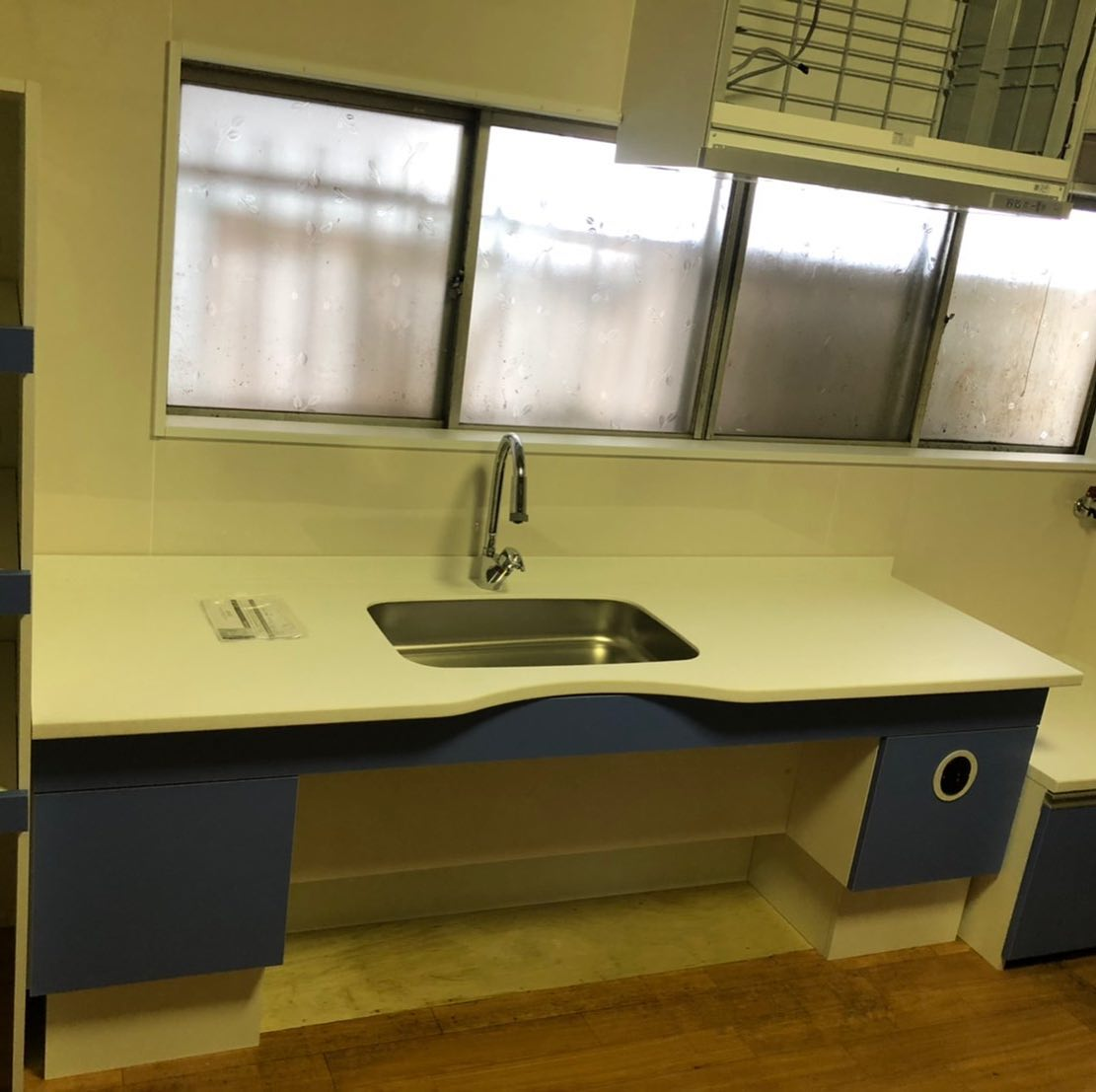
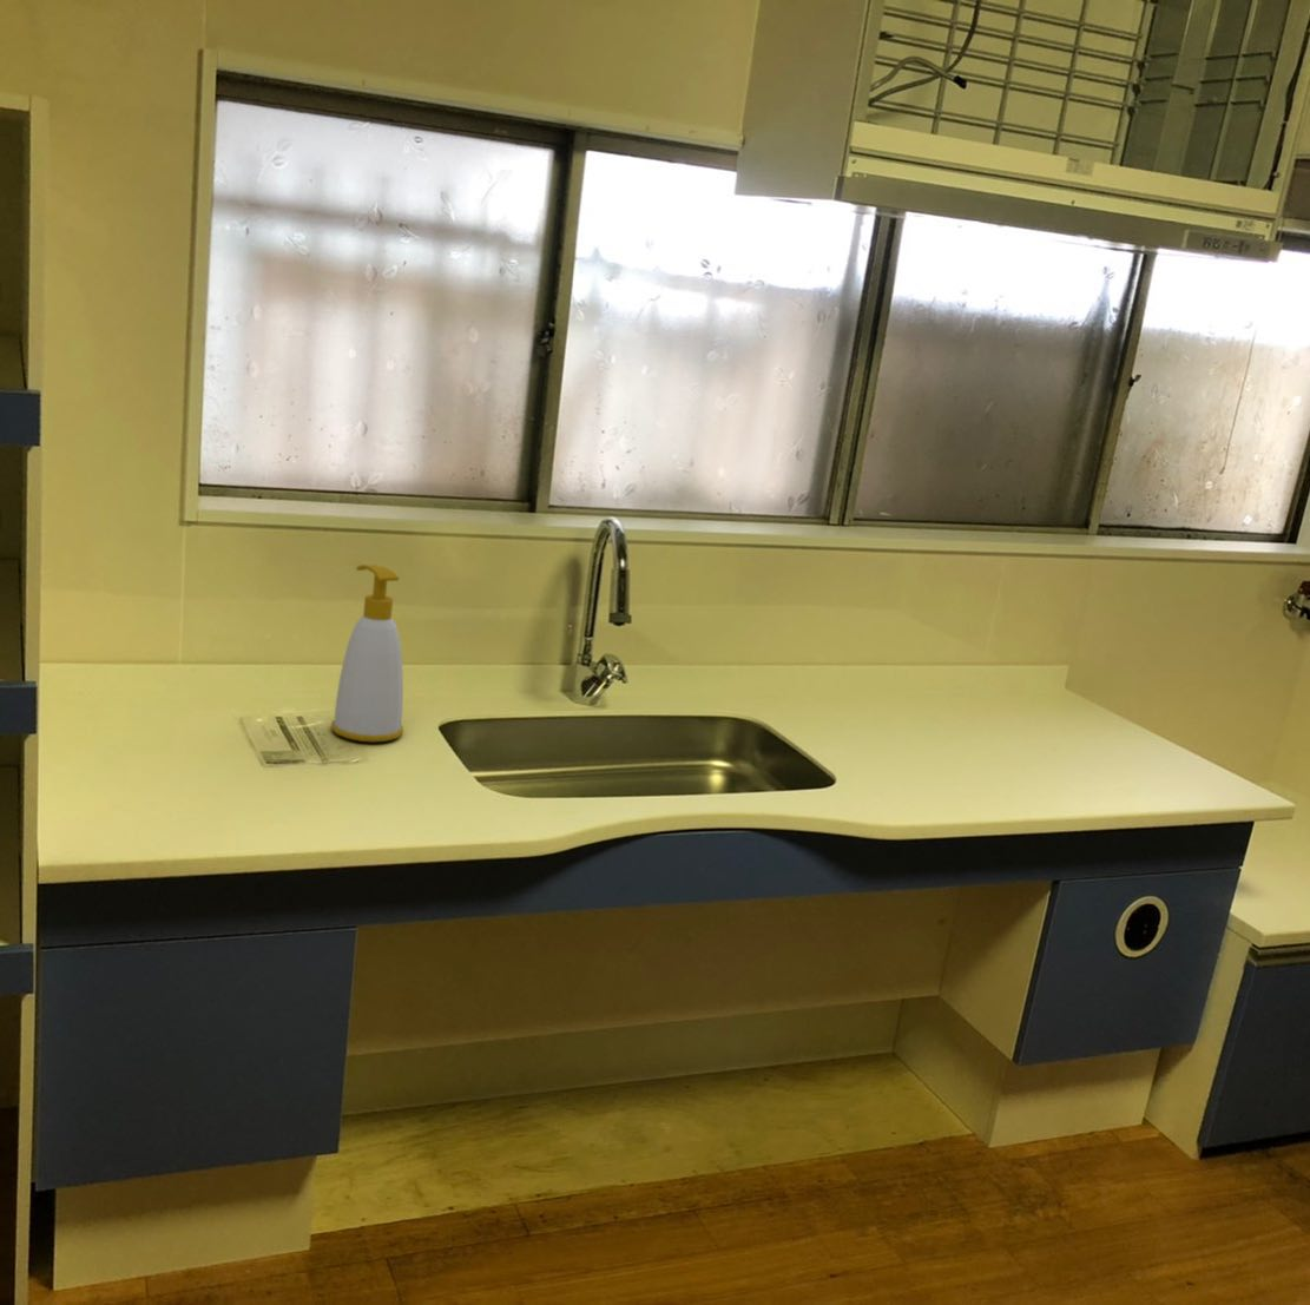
+ soap bottle (373, 651)
